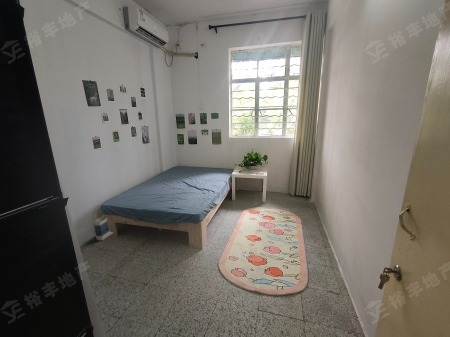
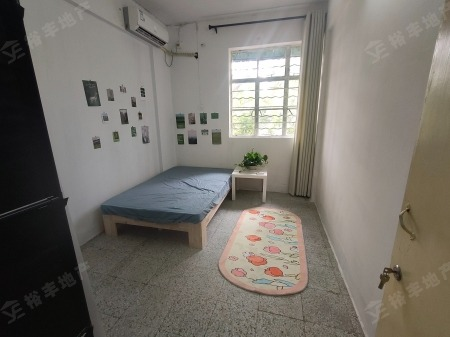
- bag (102, 220)
